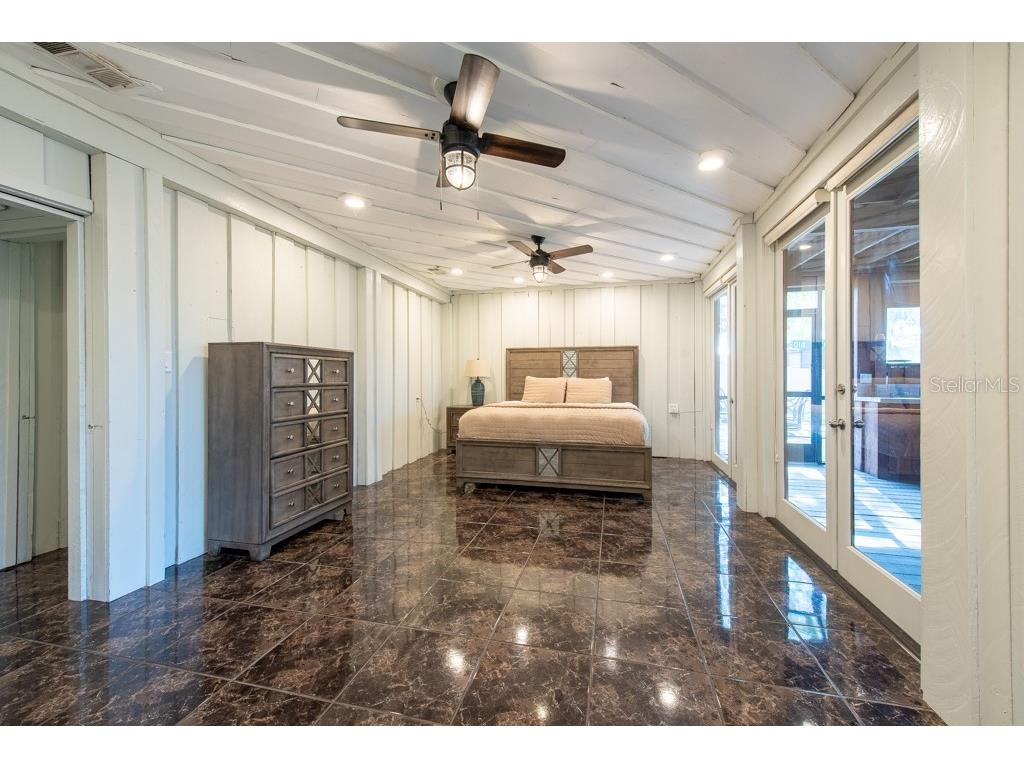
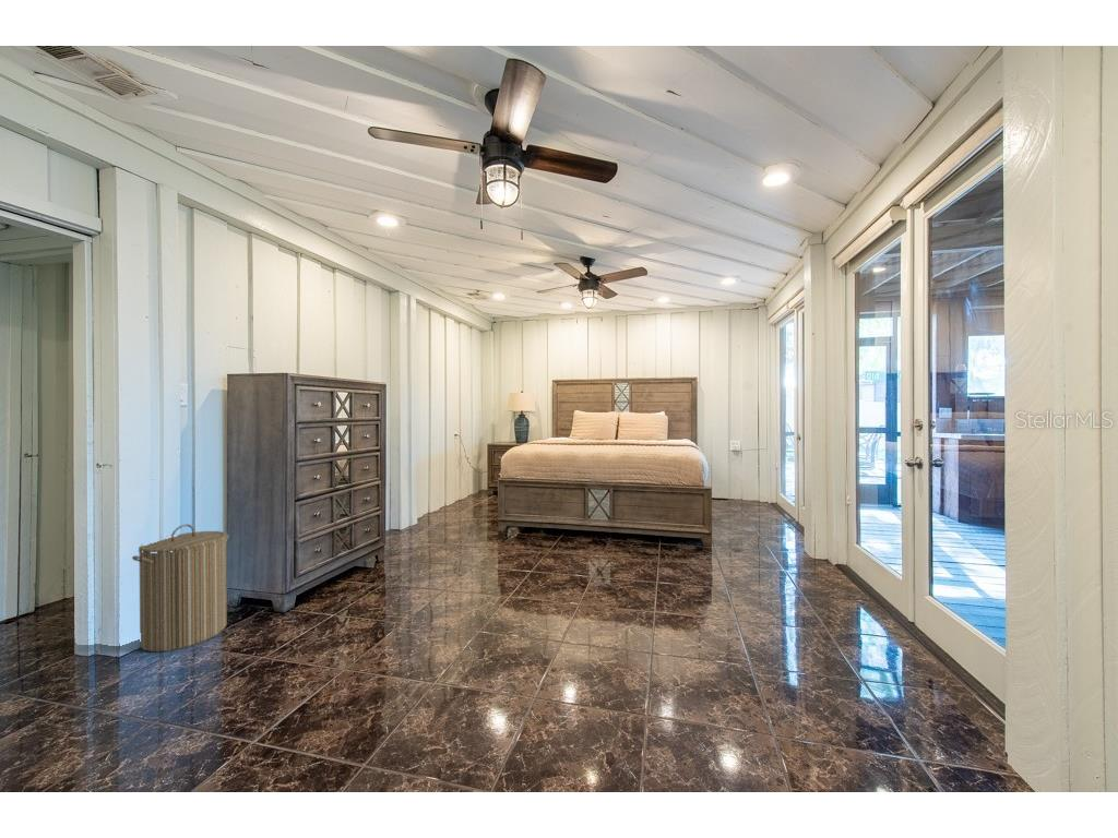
+ laundry hamper (185, 579)
